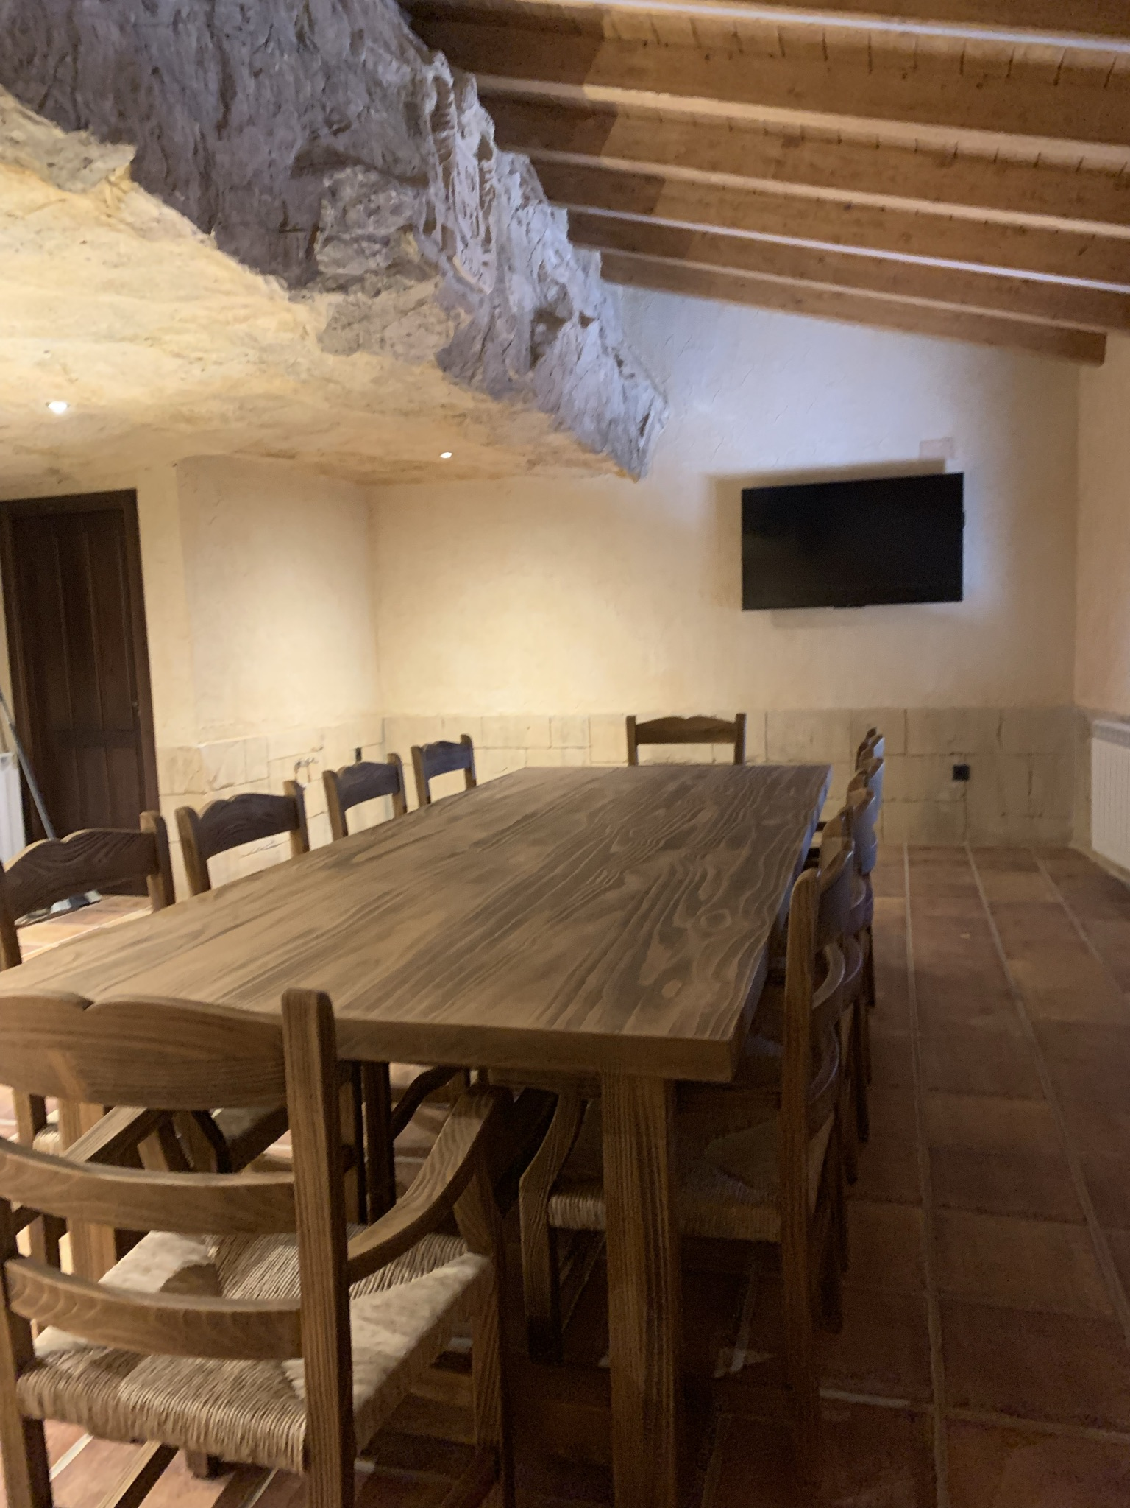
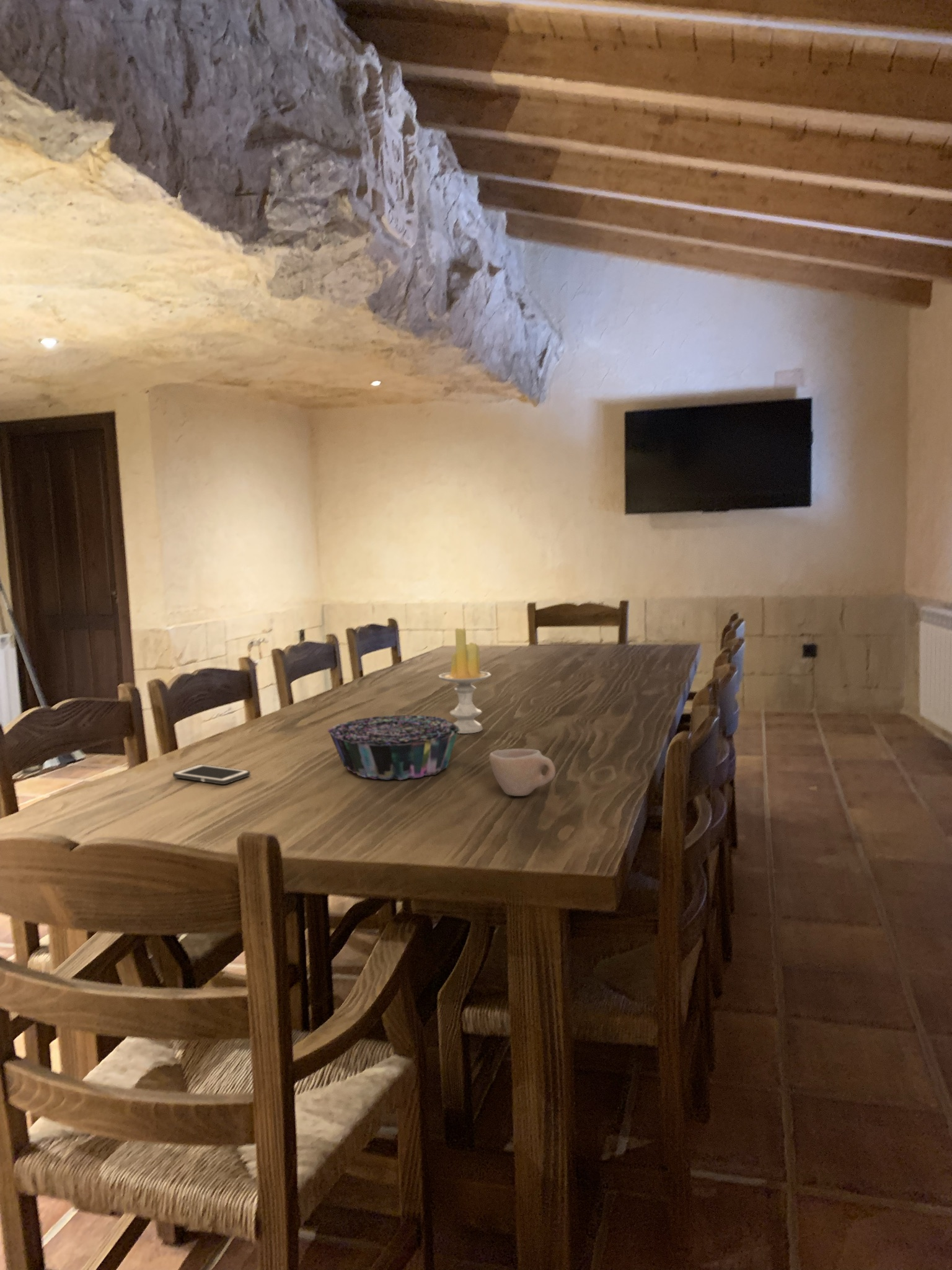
+ cell phone (211, 774)
+ decorative bowl (397, 747)
+ cup (524, 773)
+ candle (464, 678)
